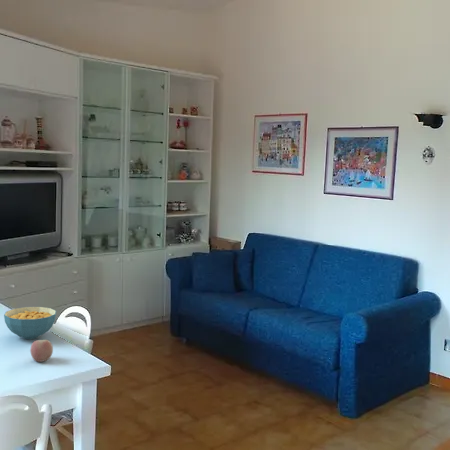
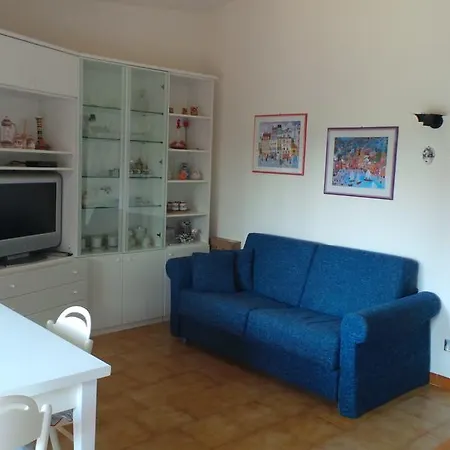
- apple (41, 349)
- cereal bowl (30, 324)
